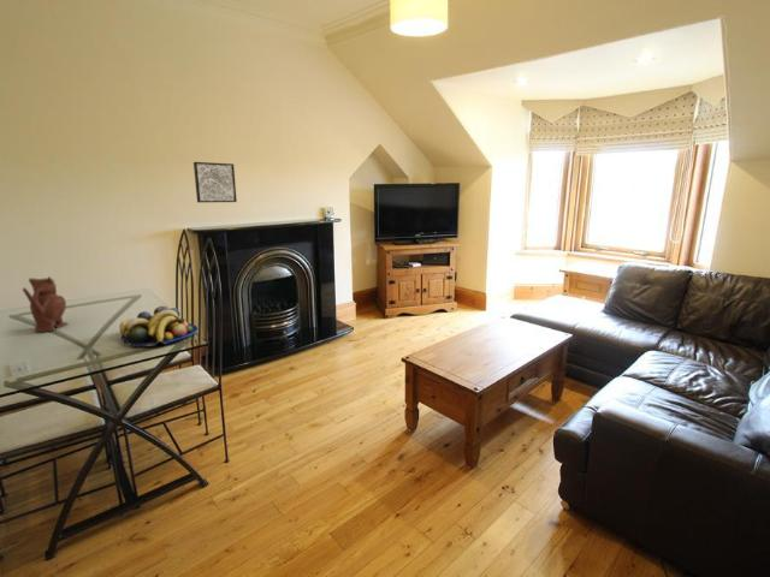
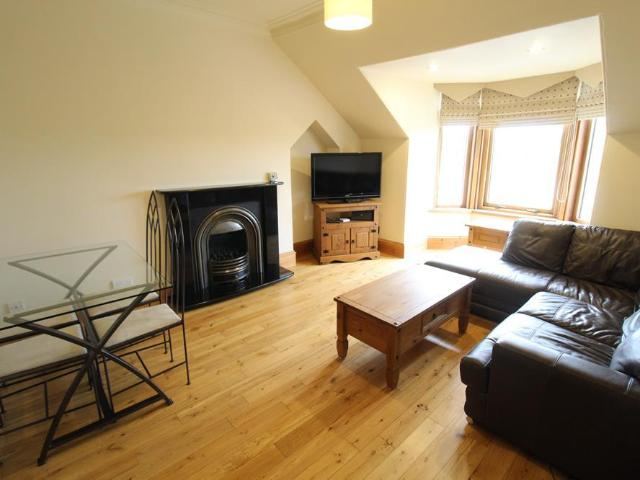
- wall art (215, 183)
- teapot (46, 303)
- fruit bowl (160, 322)
